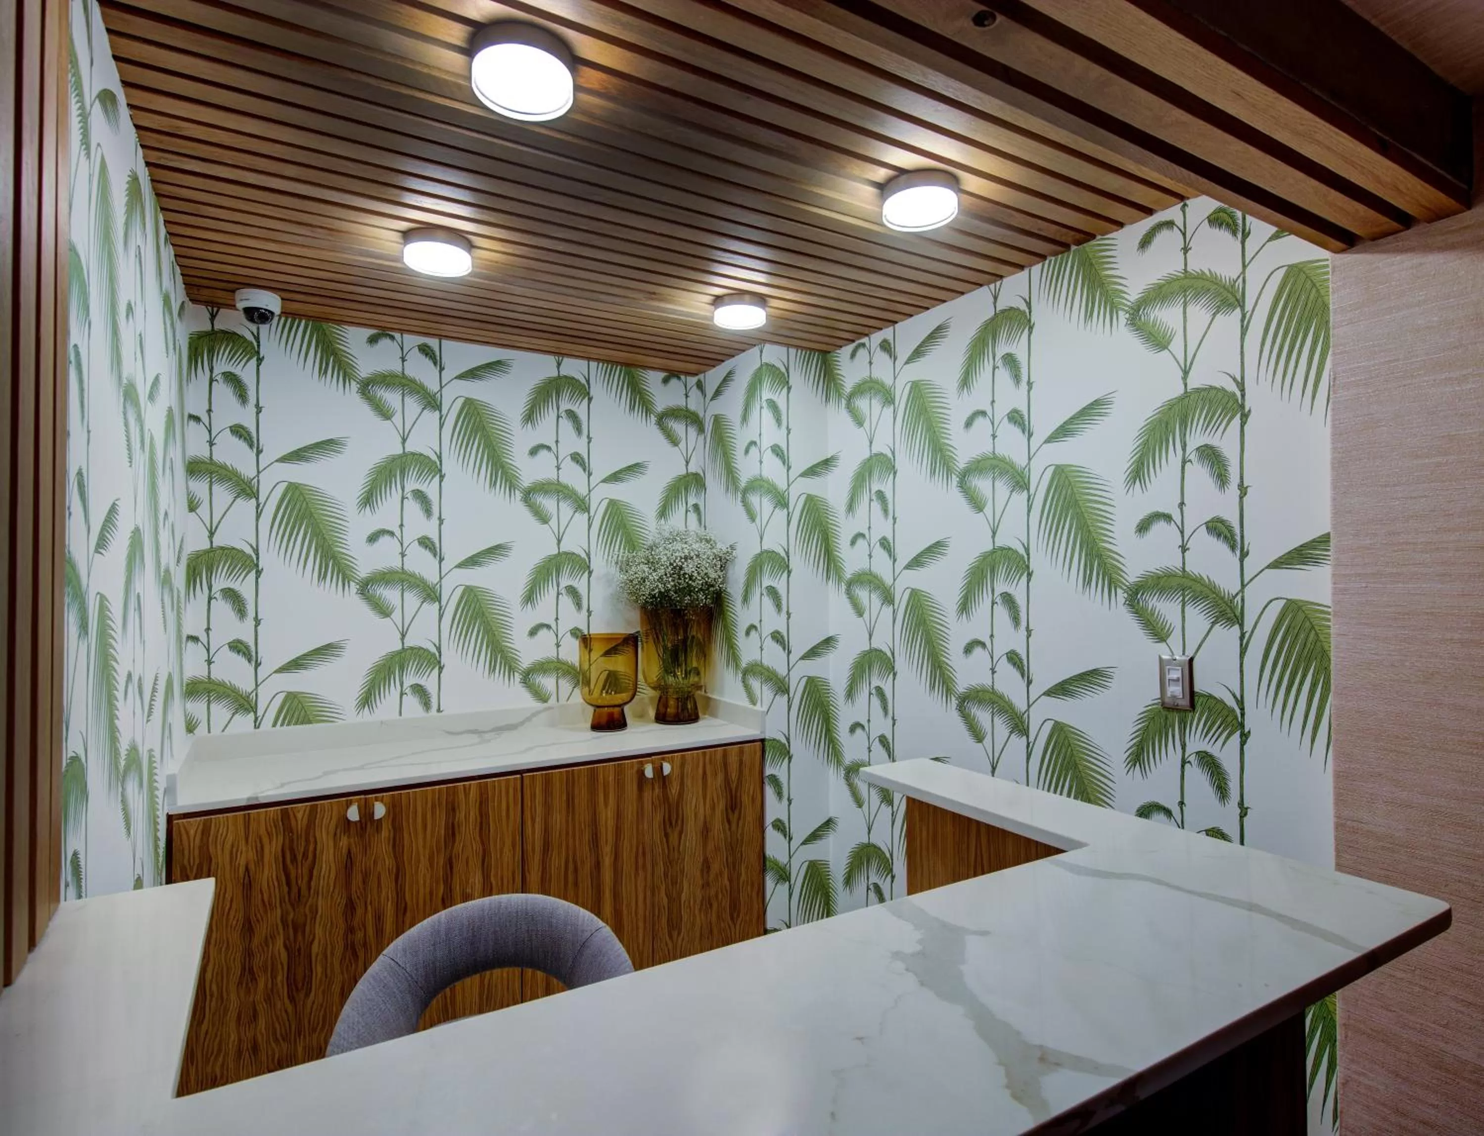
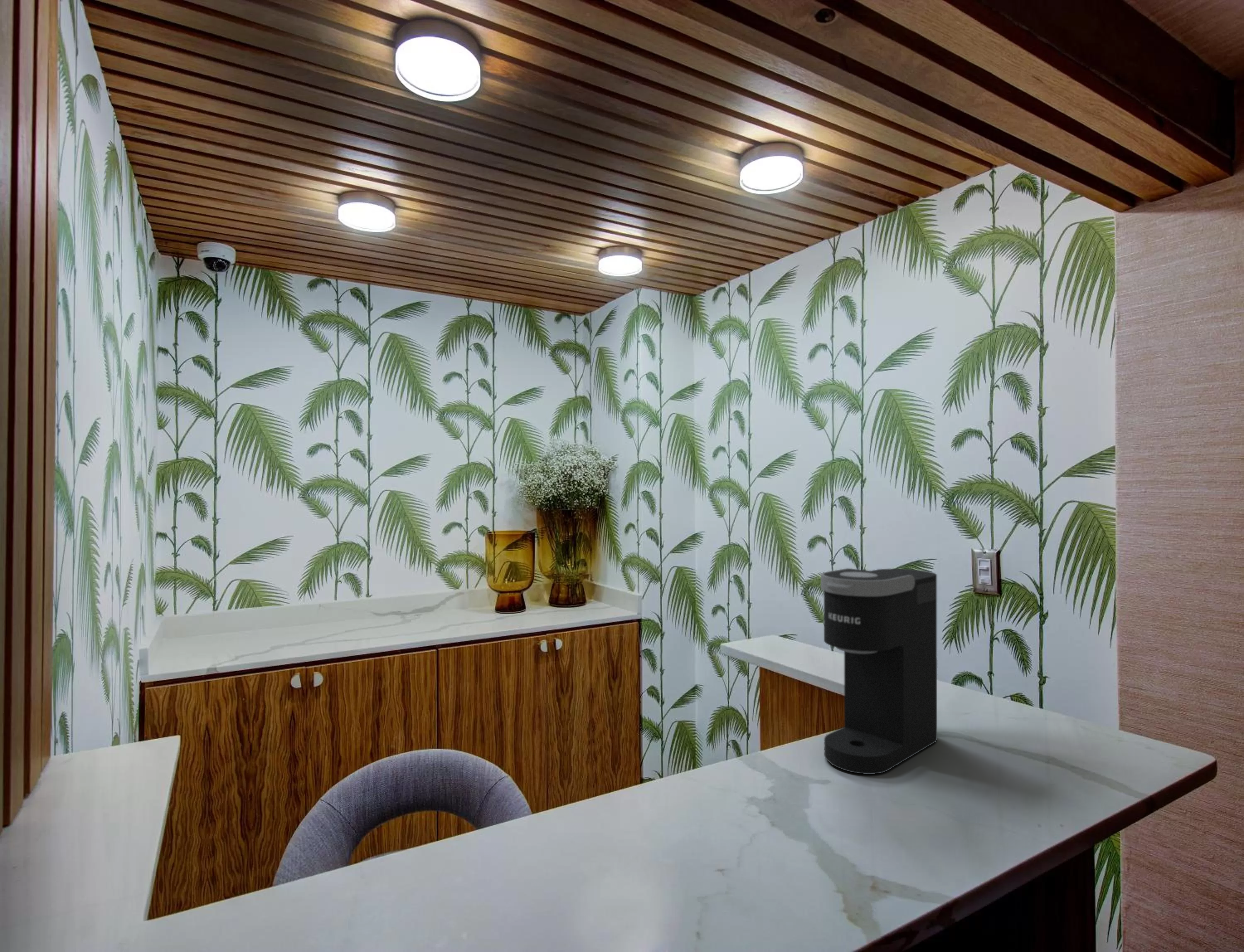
+ coffee maker (881, 659)
